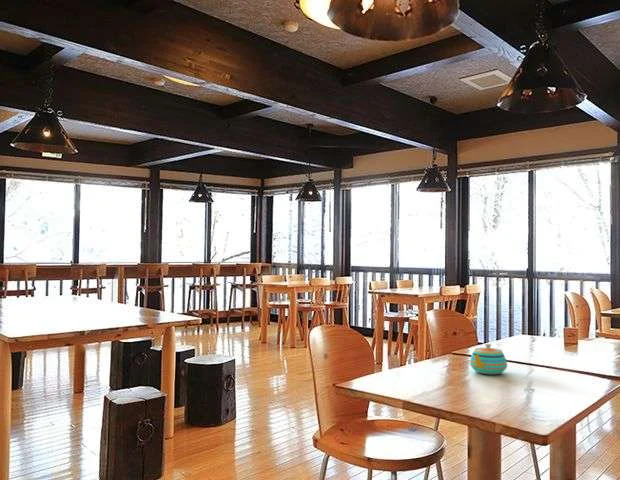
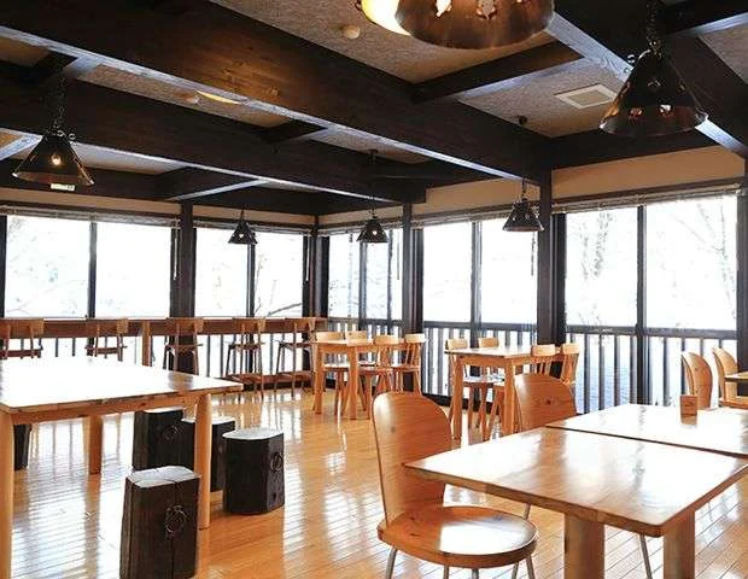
- teapot (487, 358)
